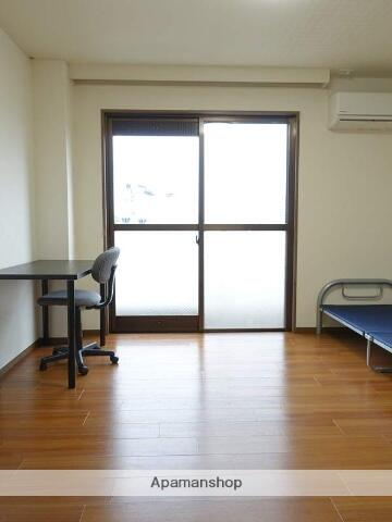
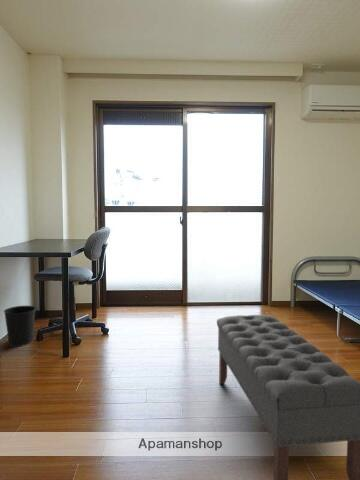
+ wastebasket (20, 325)
+ bench (274, 382)
